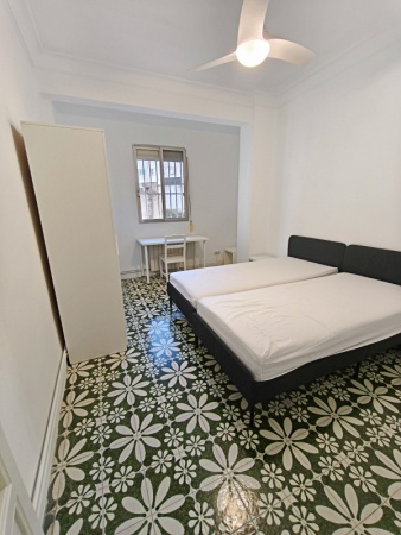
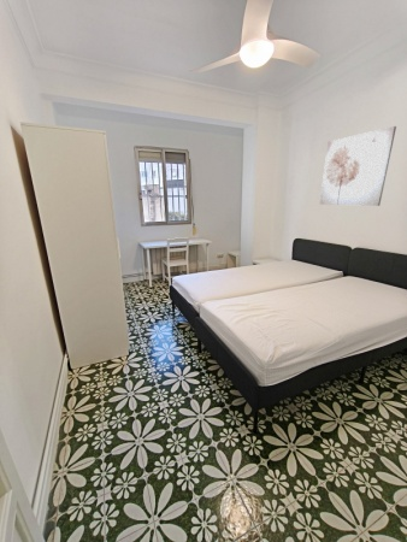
+ wall art (352, 171)
